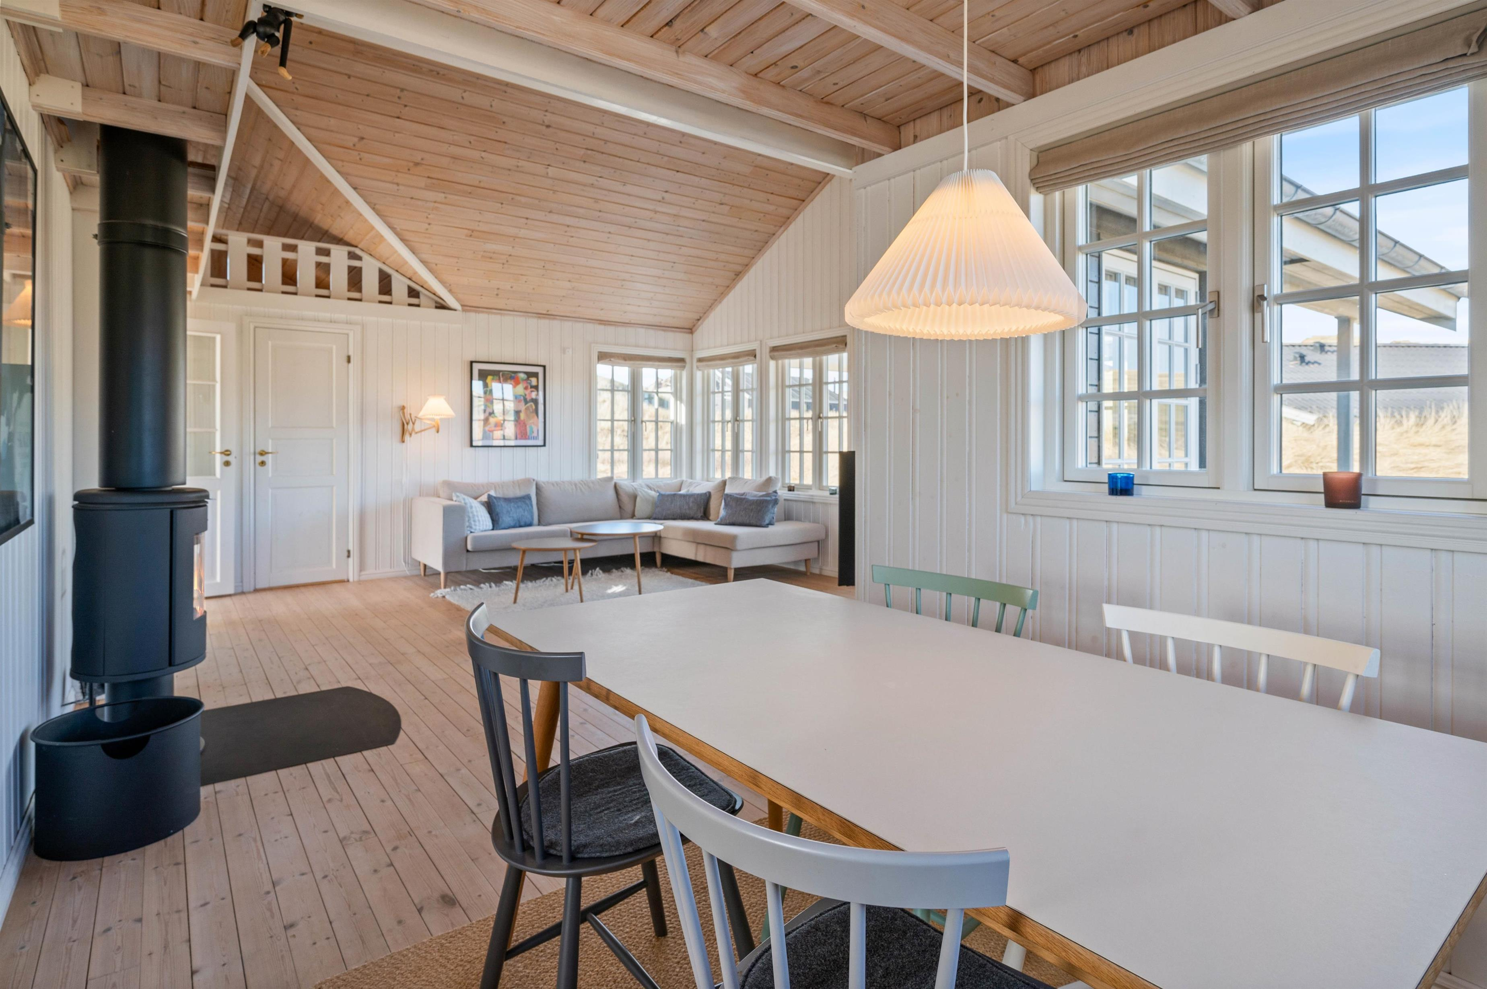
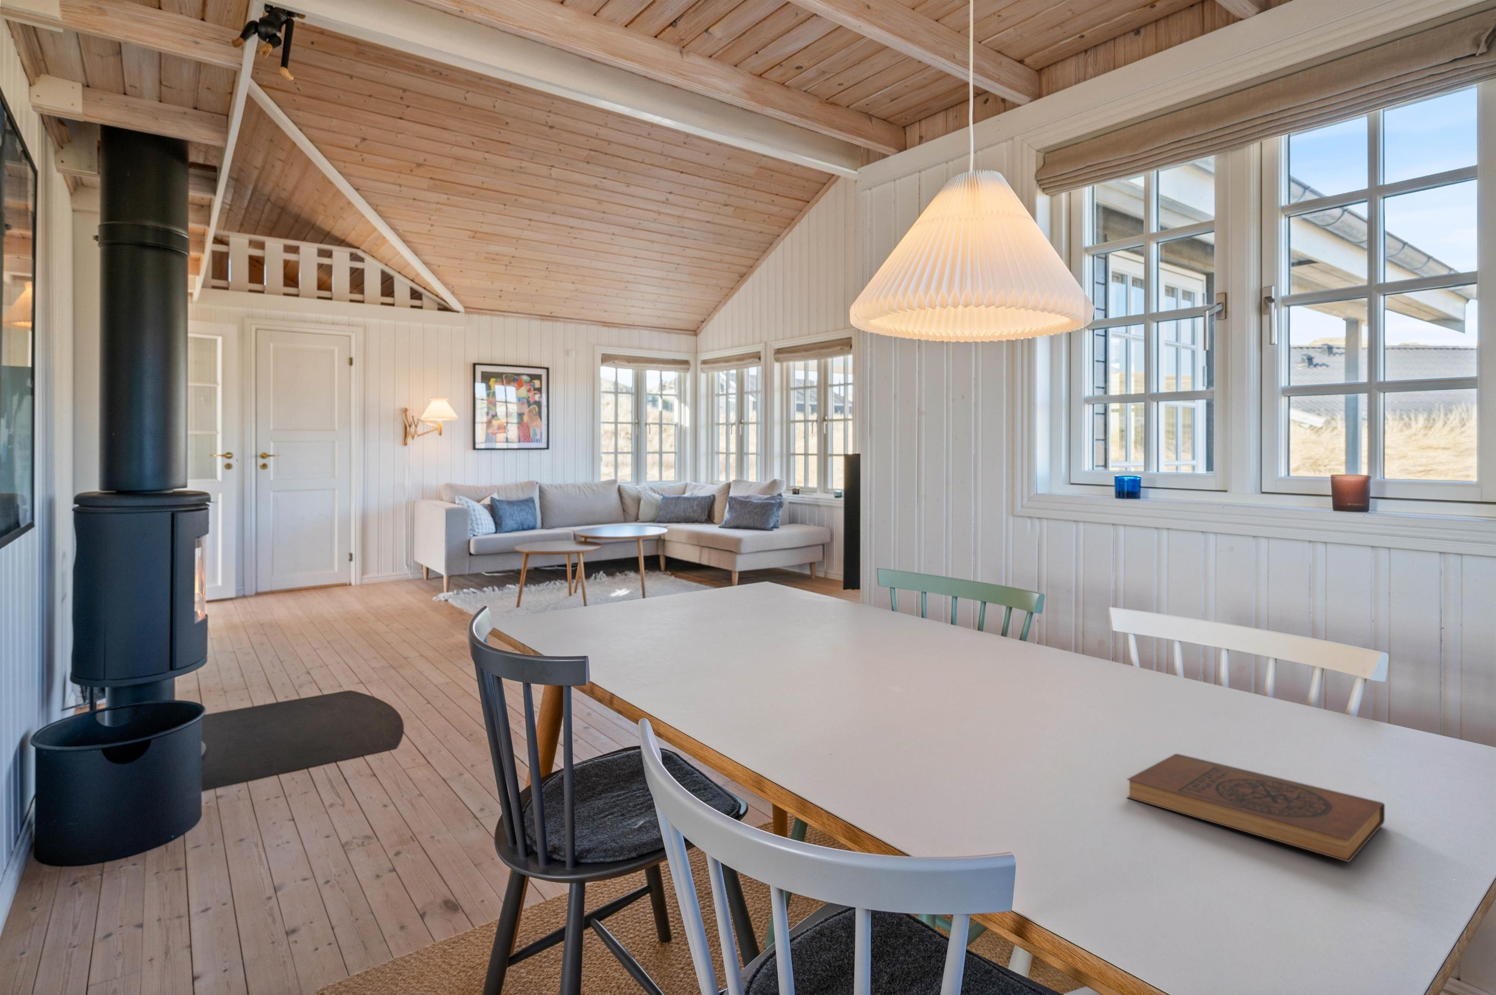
+ book (1251, 800)
